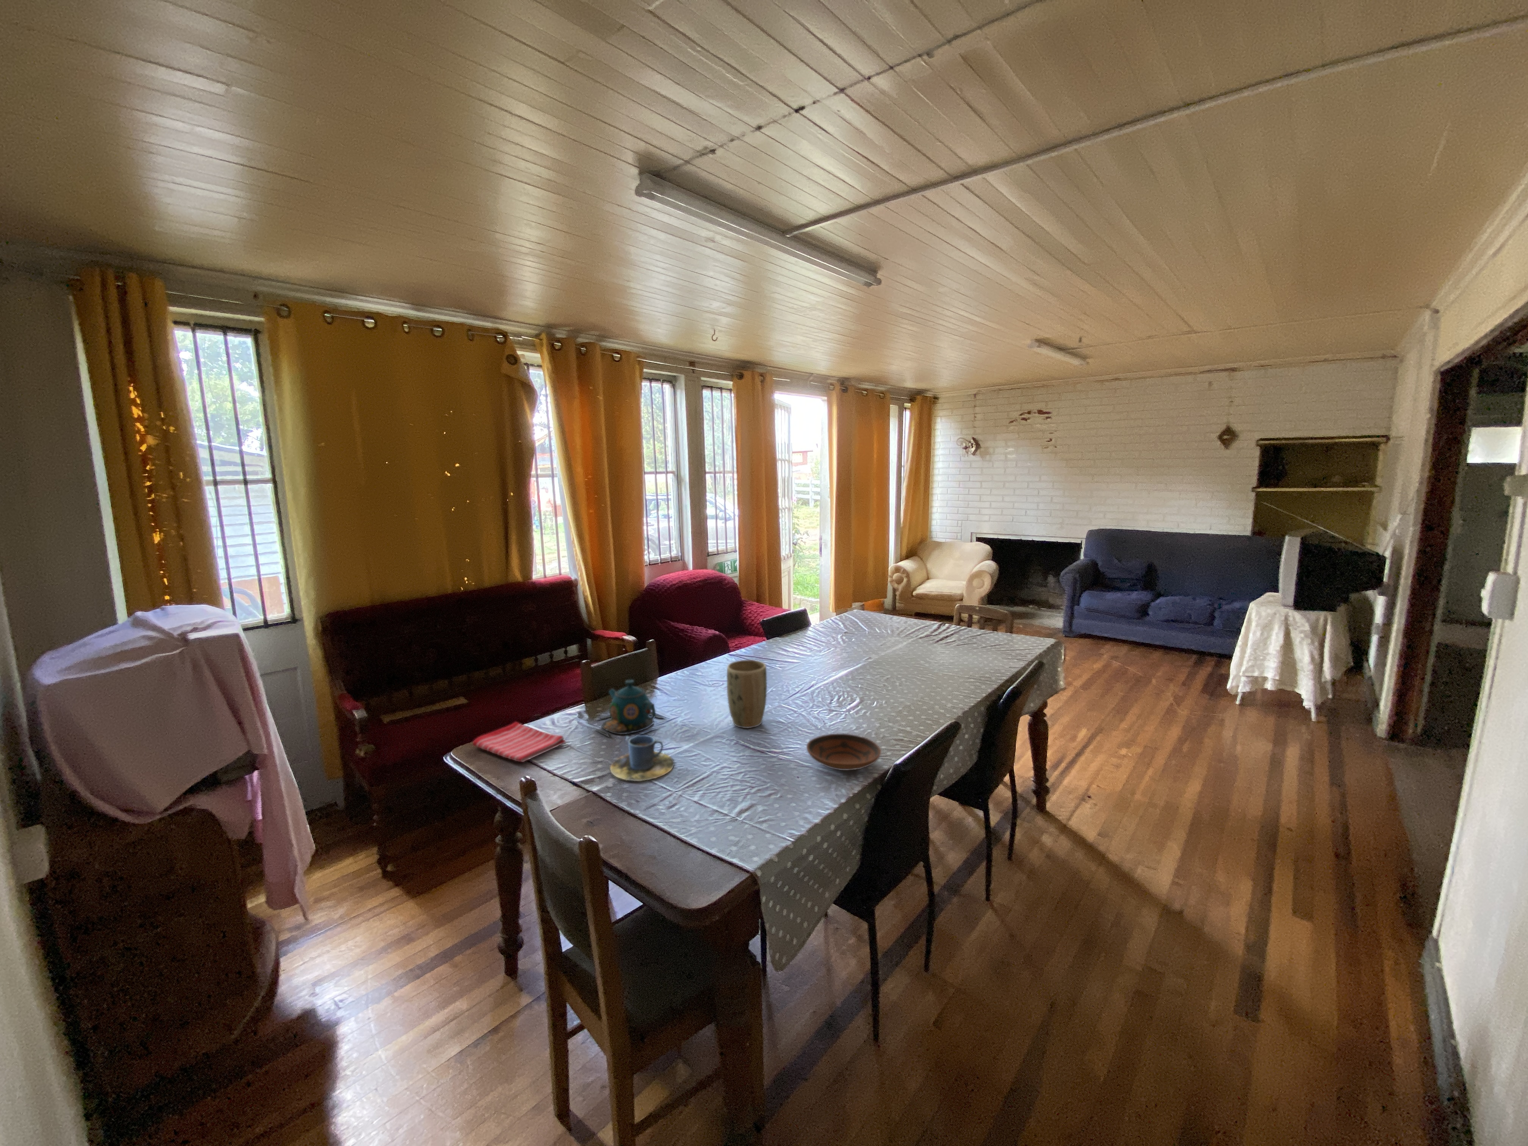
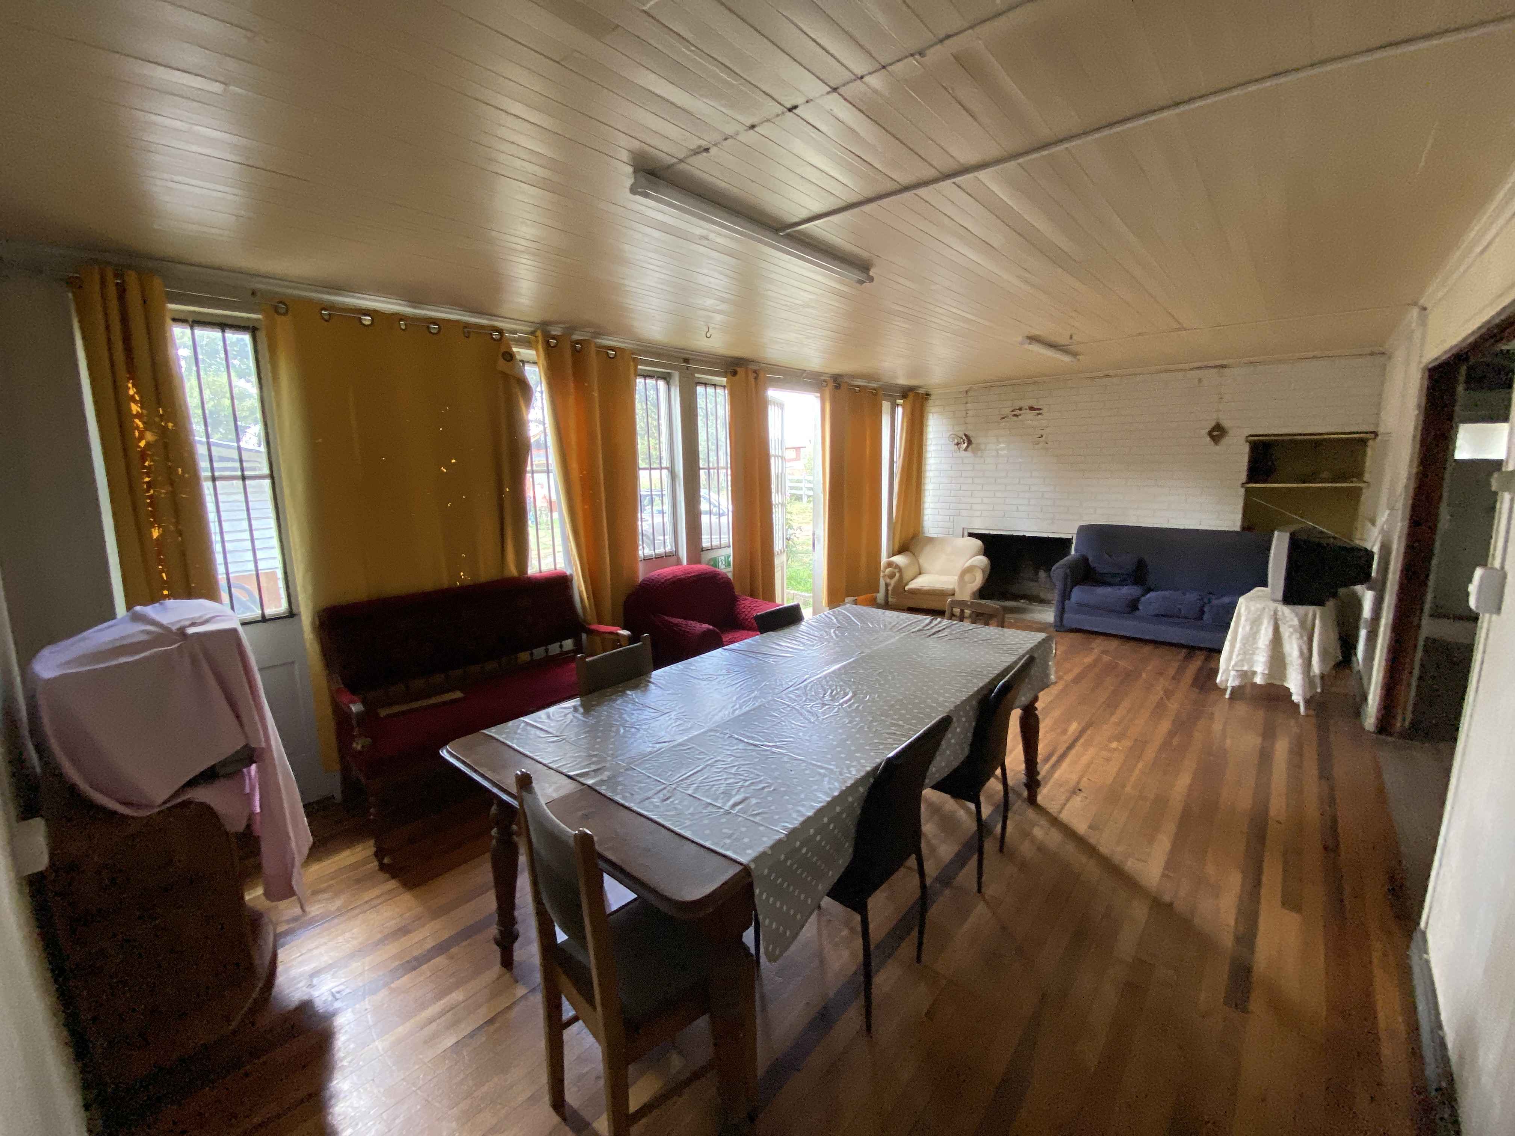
- bowl (843, 755)
- teapot (629, 703)
- cup (641, 754)
- plant pot (747, 693)
- dish towel (519, 740)
